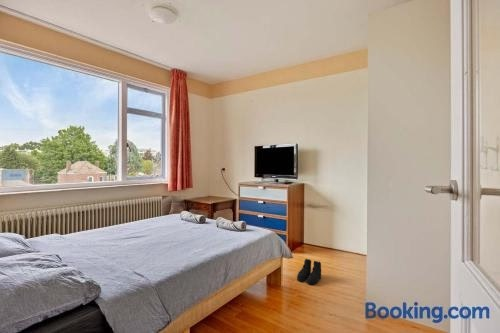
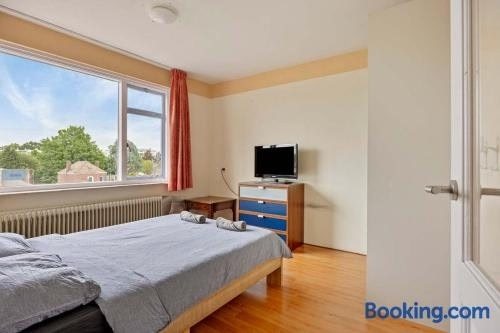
- boots (309, 269)
